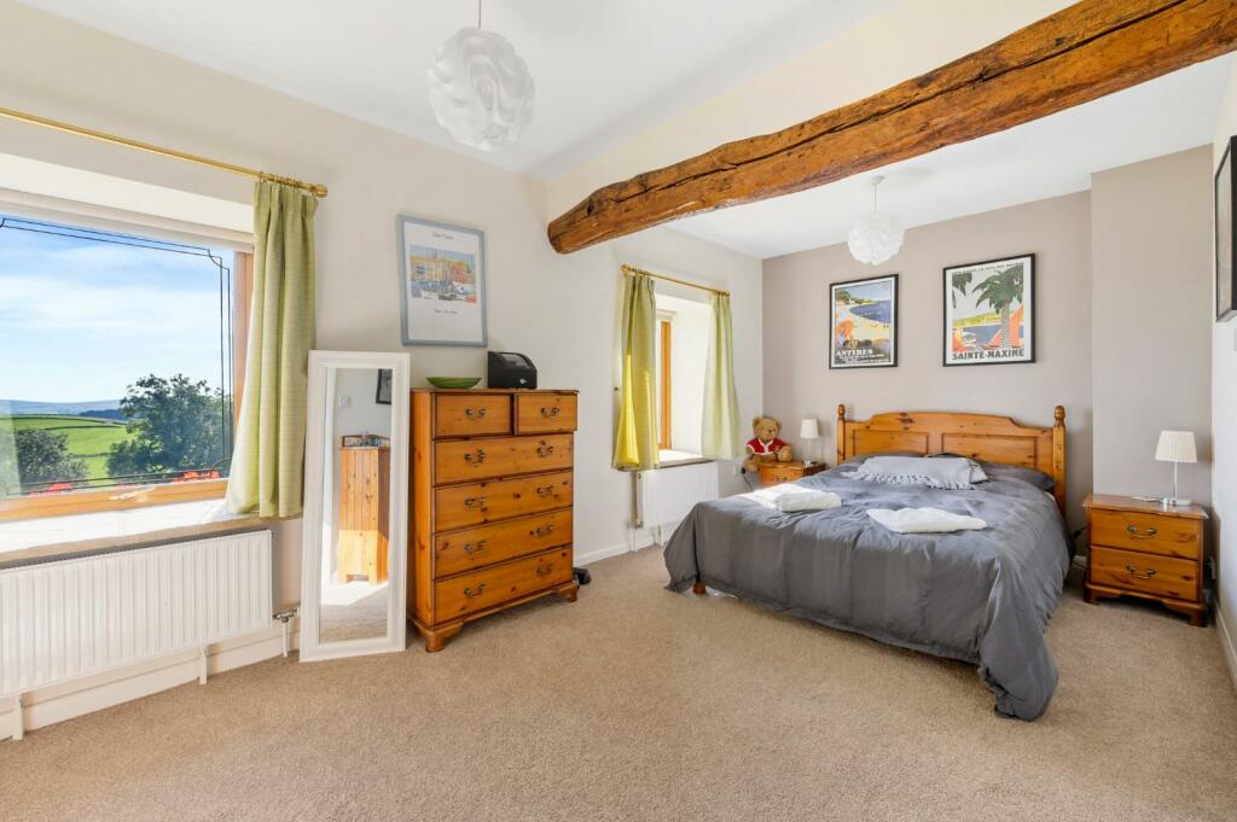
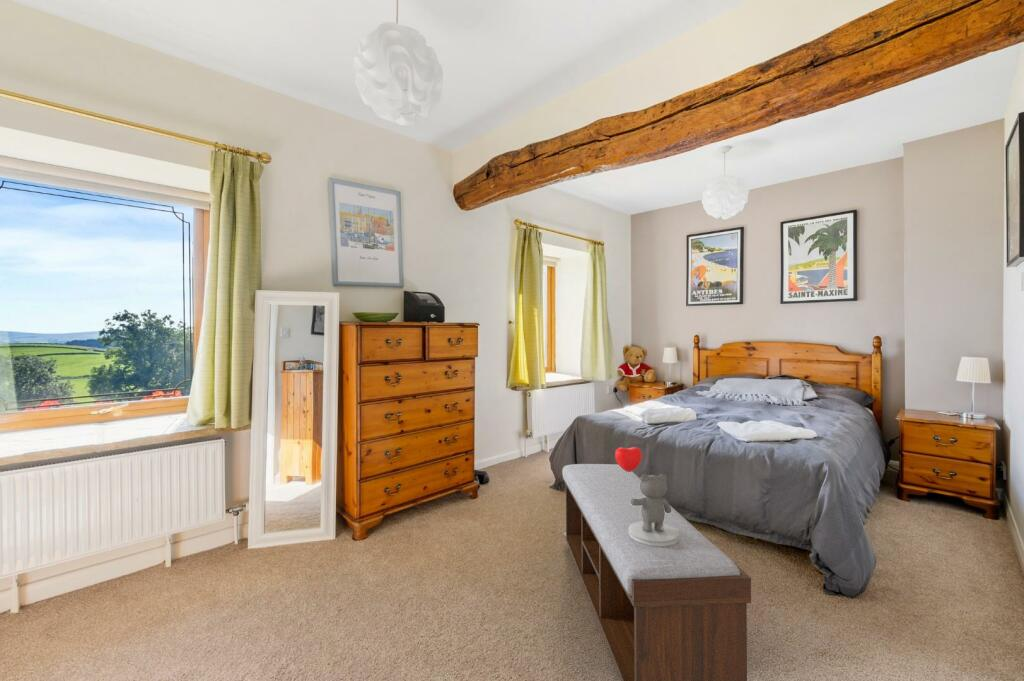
+ bench (627, 552)
+ teddy bear (646, 491)
